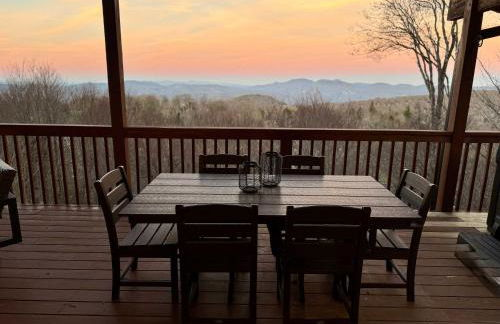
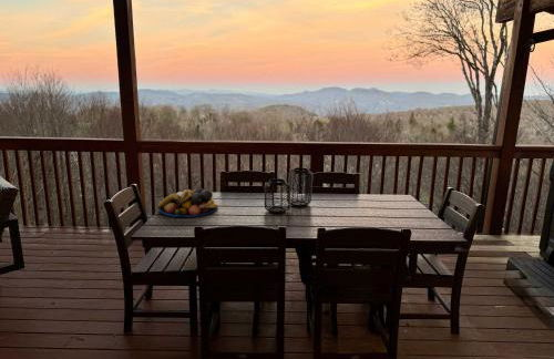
+ fruit bowl (188, 198)
